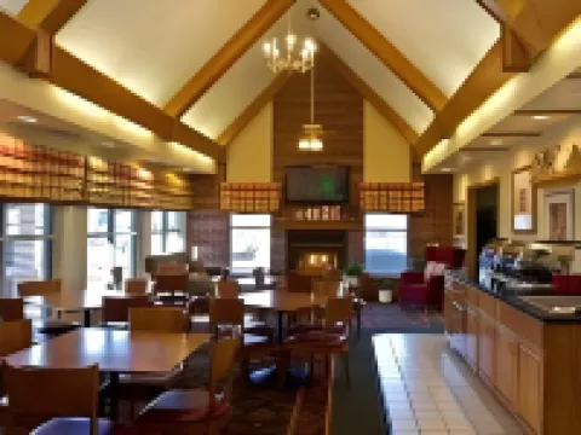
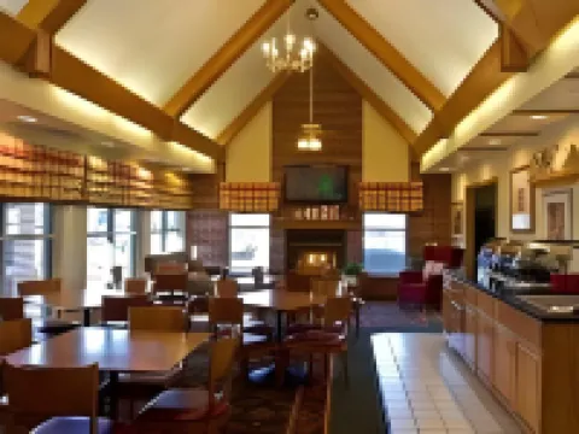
- potted plant (386, 289)
